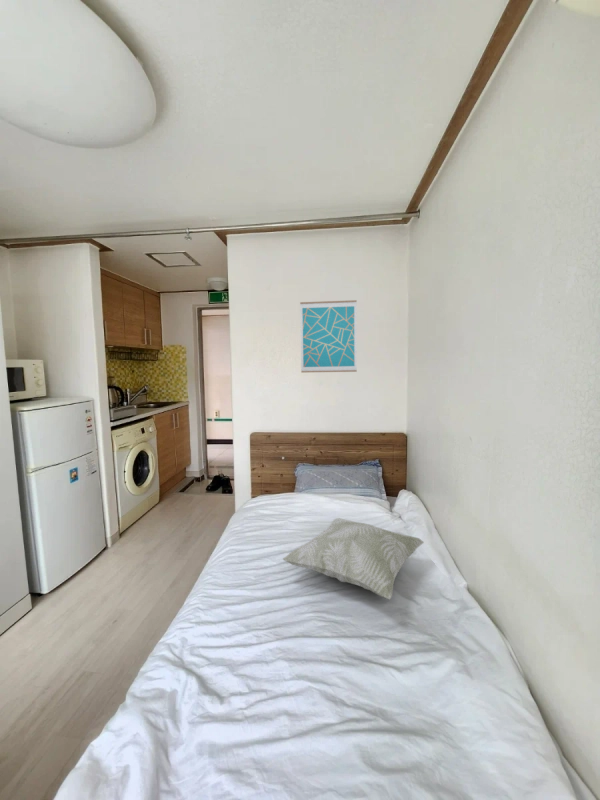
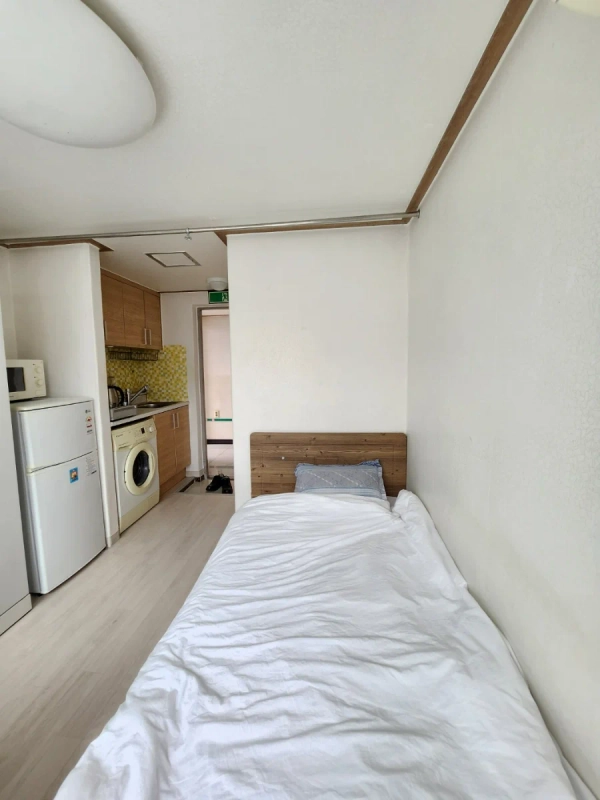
- wall art (328, 337)
- decorative pillow (356, 550)
